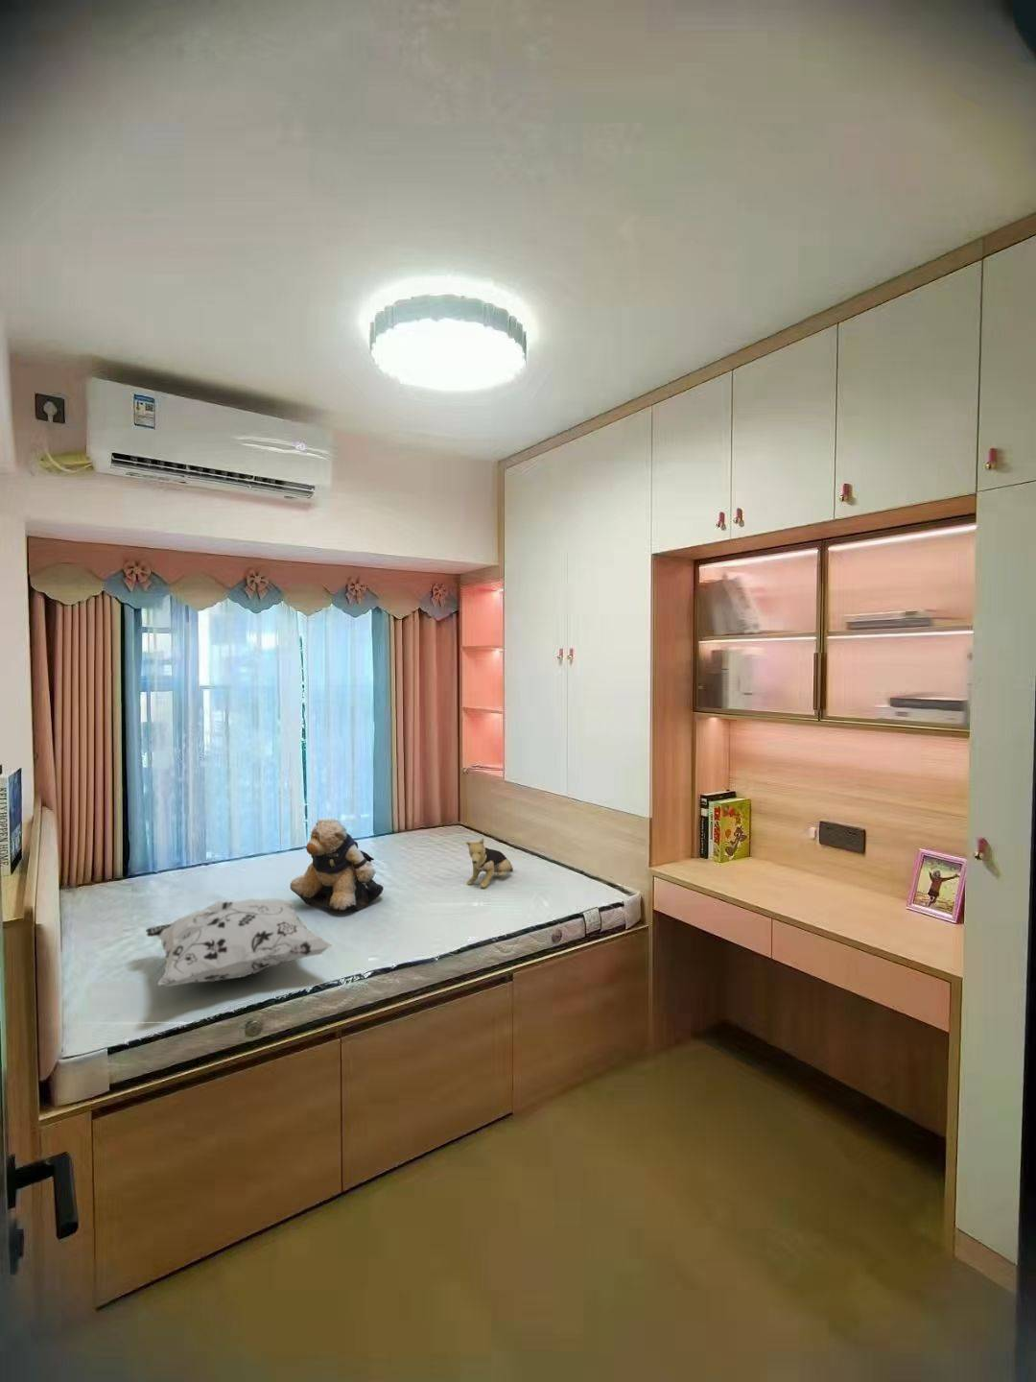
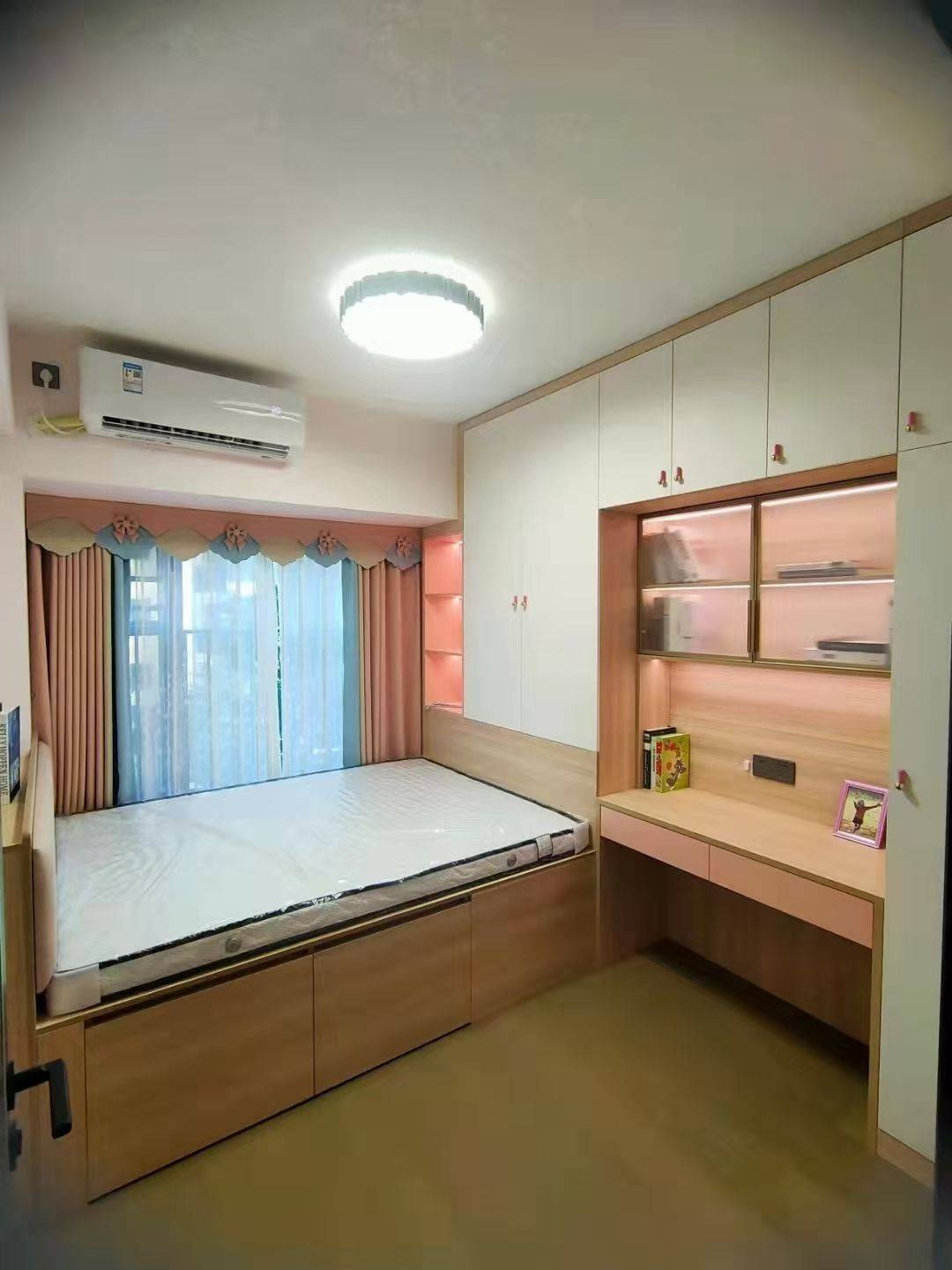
- plush toy (490, 855)
- teddy bear (338, 856)
- decorative pillow (235, 937)
